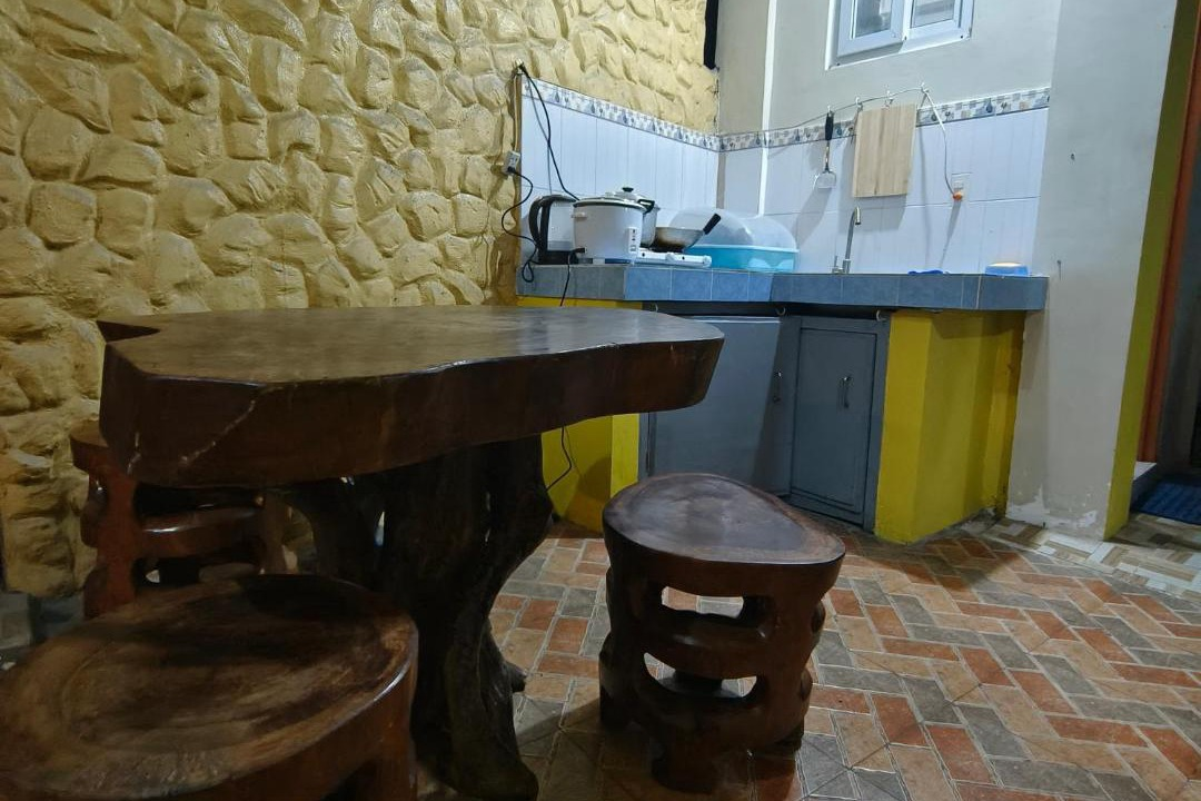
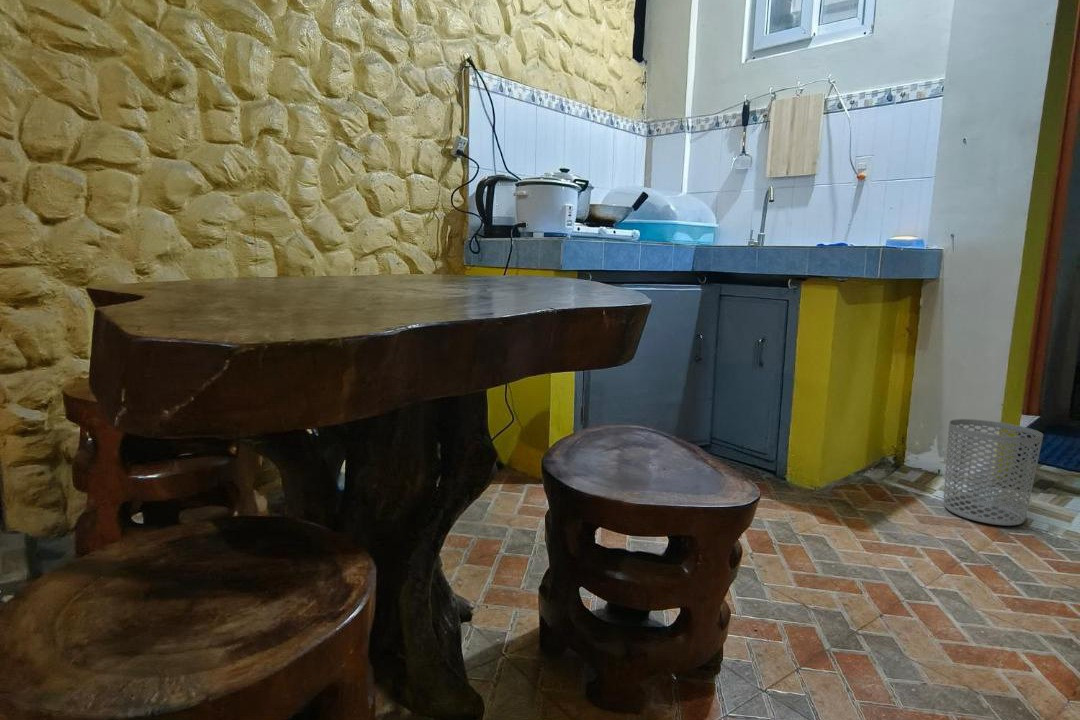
+ waste bin (988, 470)
